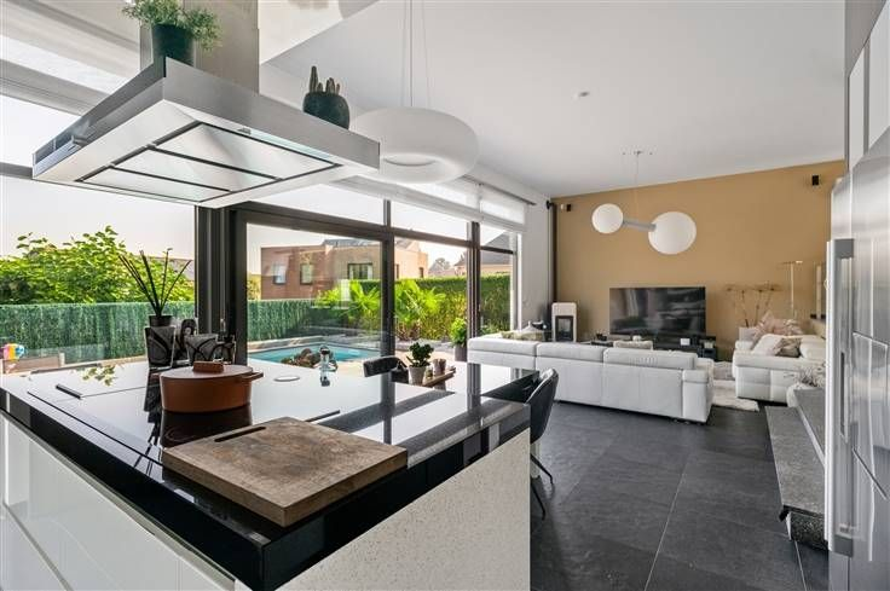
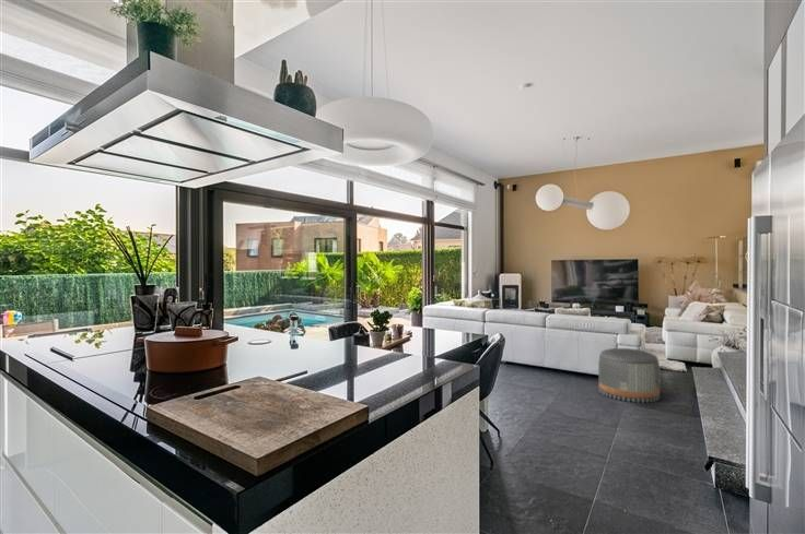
+ pouf (628, 371)
